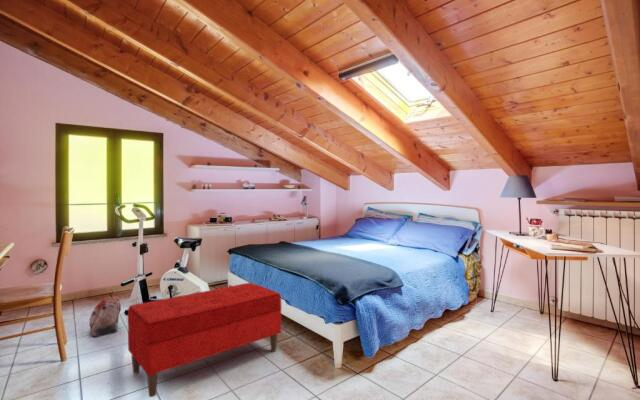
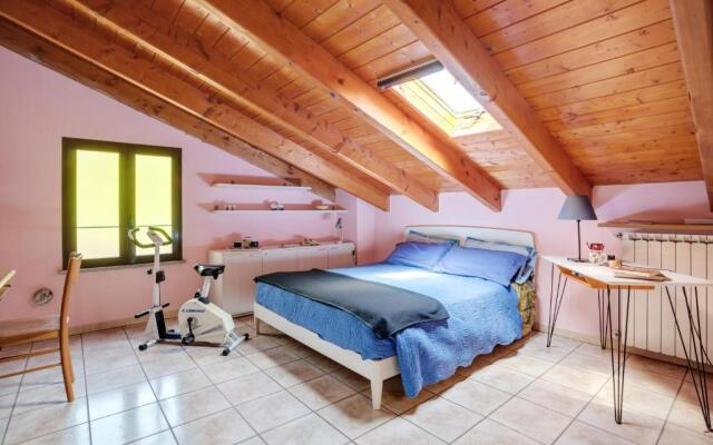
- bench (209, 329)
- bag (103, 310)
